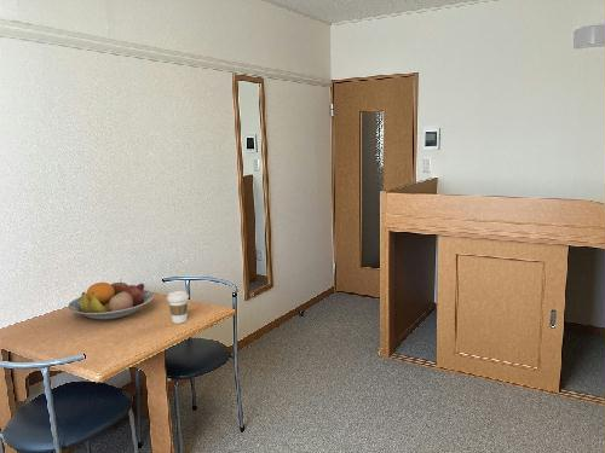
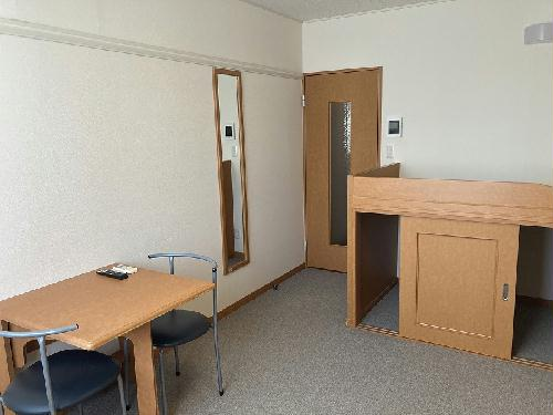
- coffee cup (178, 307)
- fruit bowl (111, 296)
